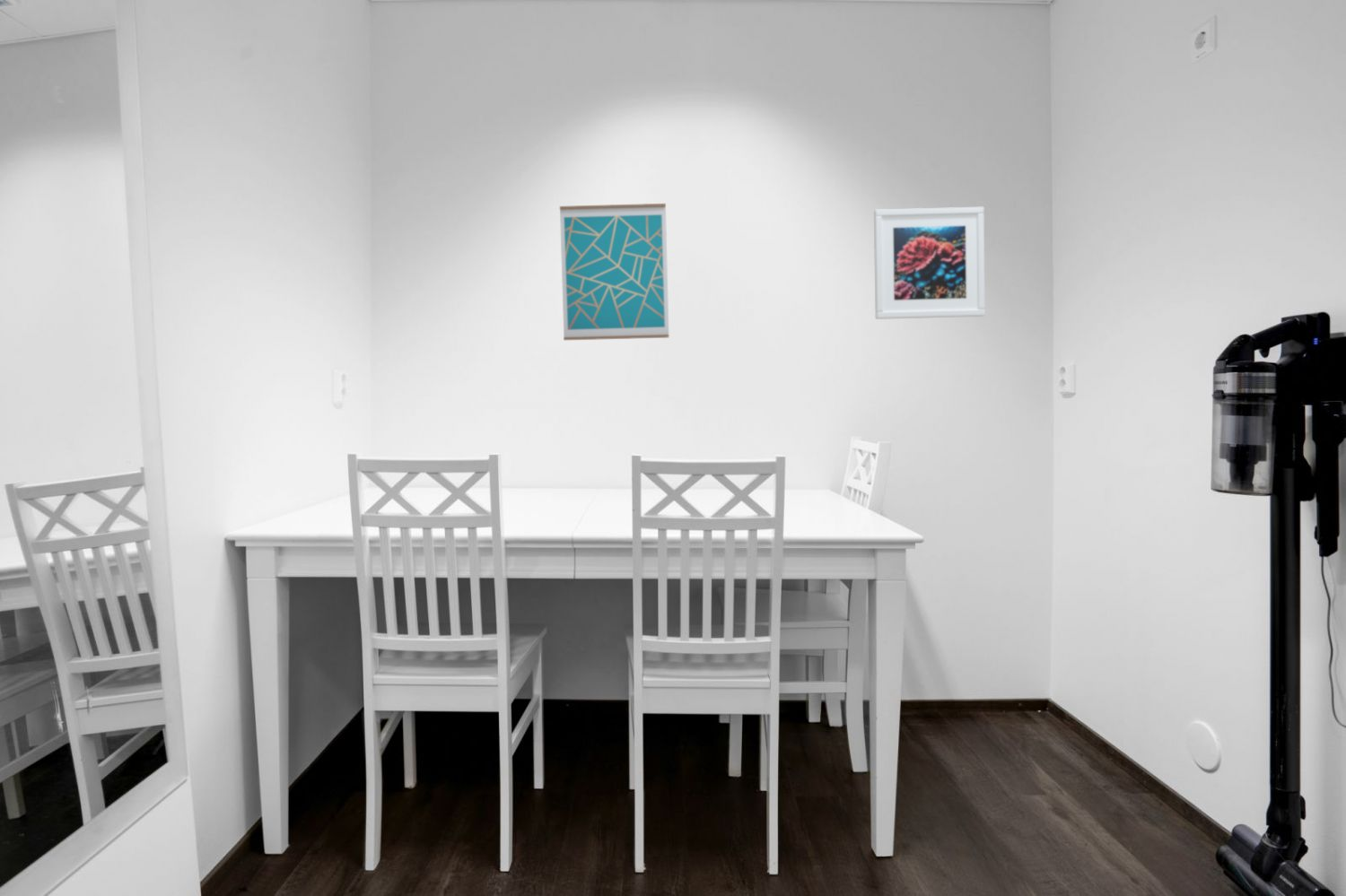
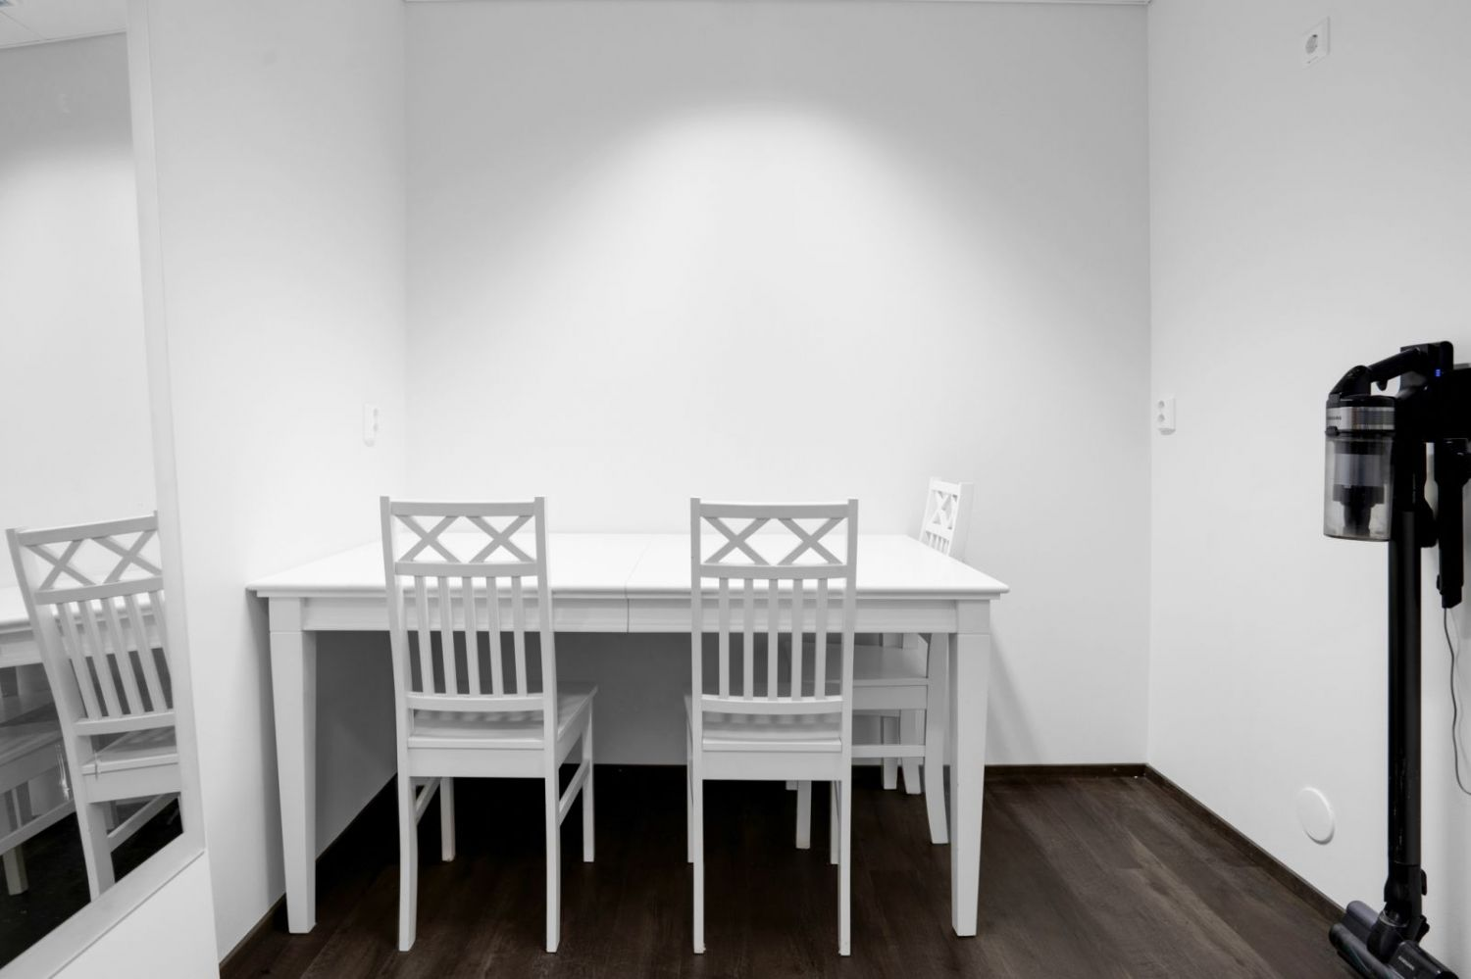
- wall art (614, 272)
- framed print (929, 263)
